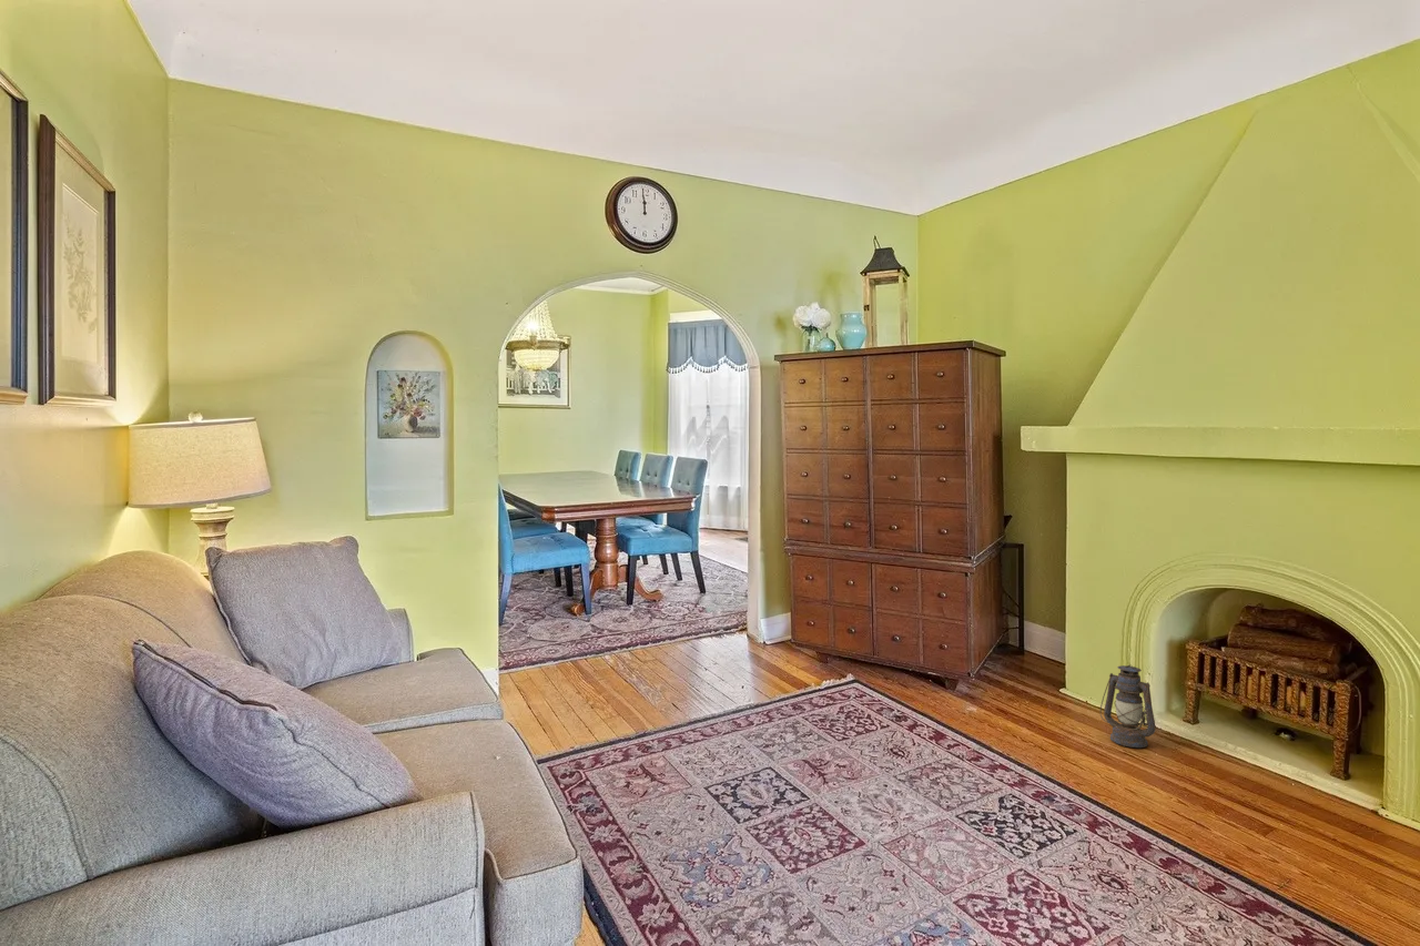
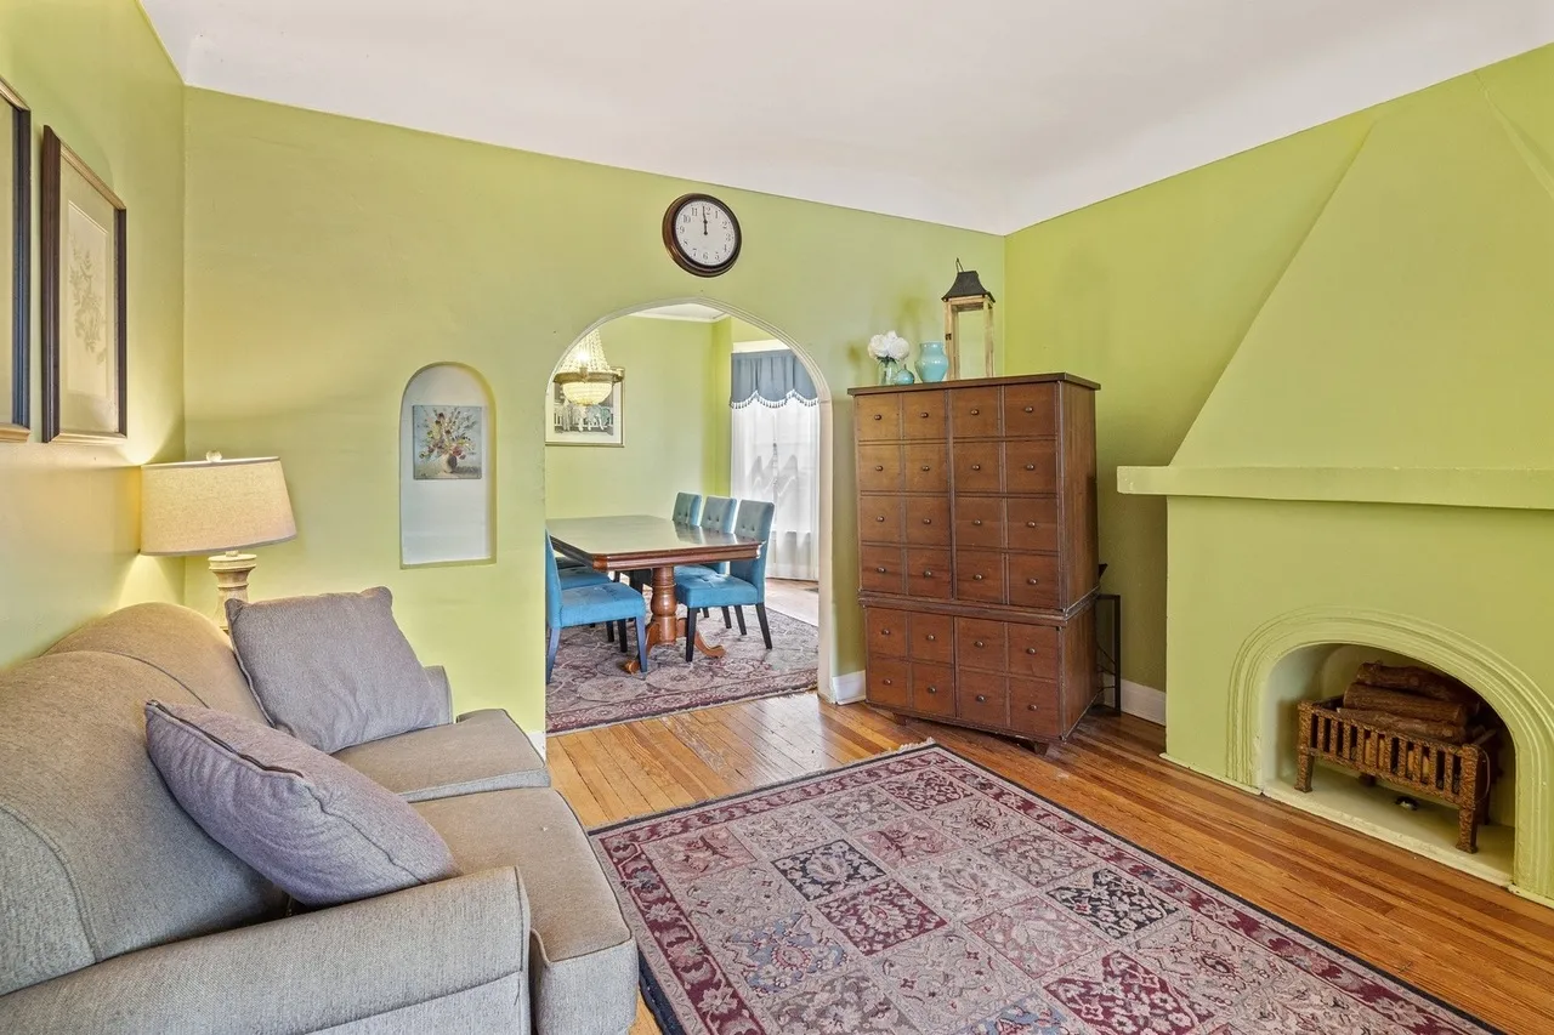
- lantern (1127, 703)
